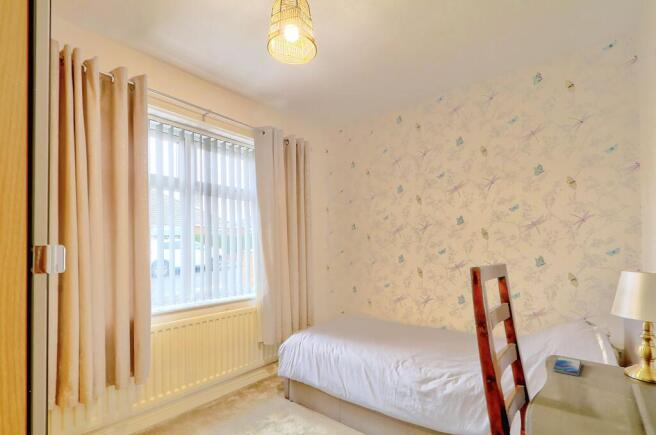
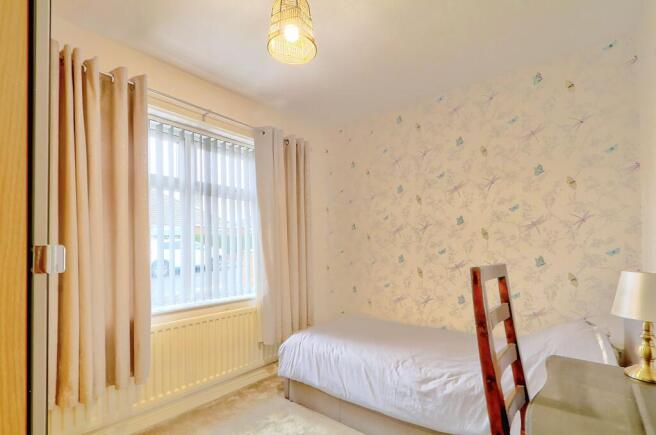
- smartphone (567, 365)
